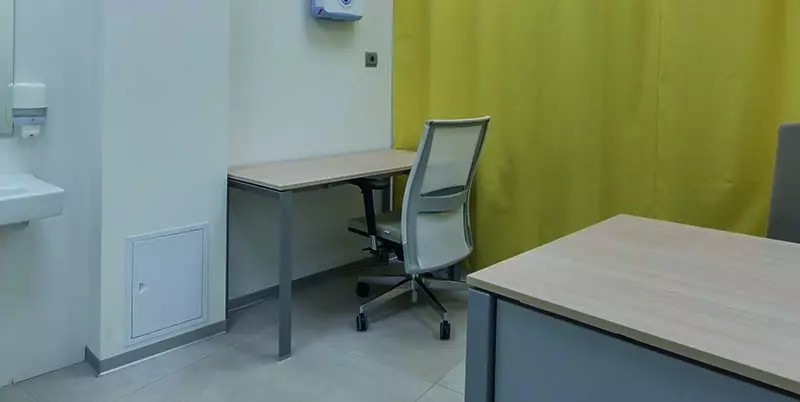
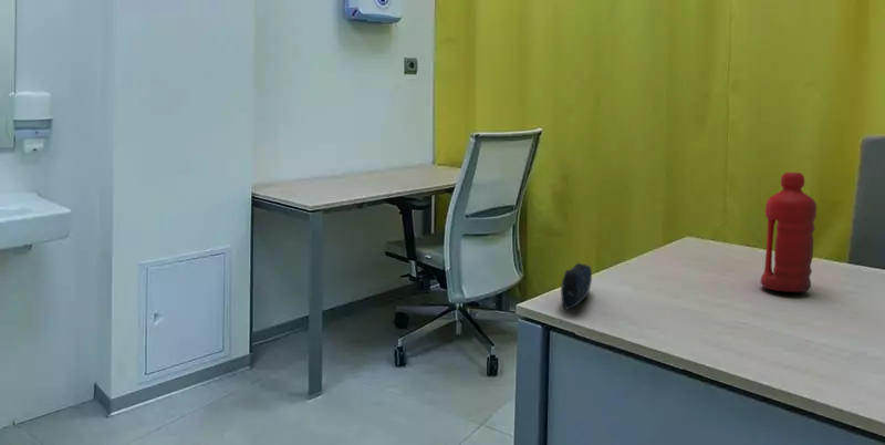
+ pencil case (576, 284)
+ water bottle (789, 231)
